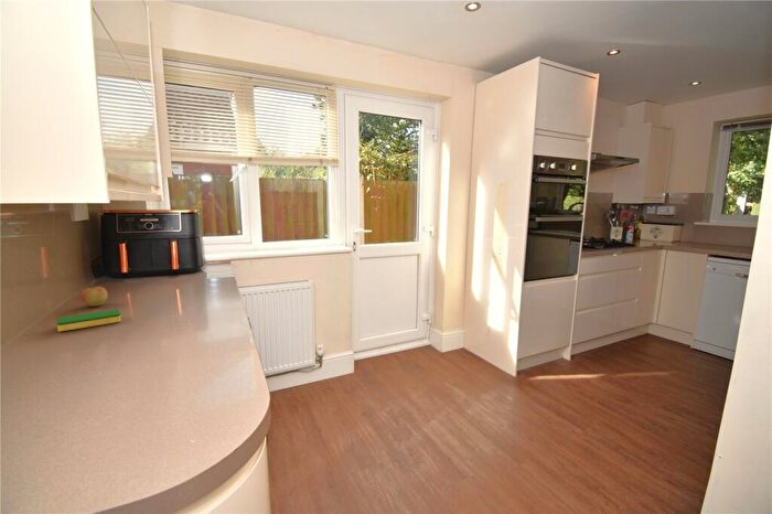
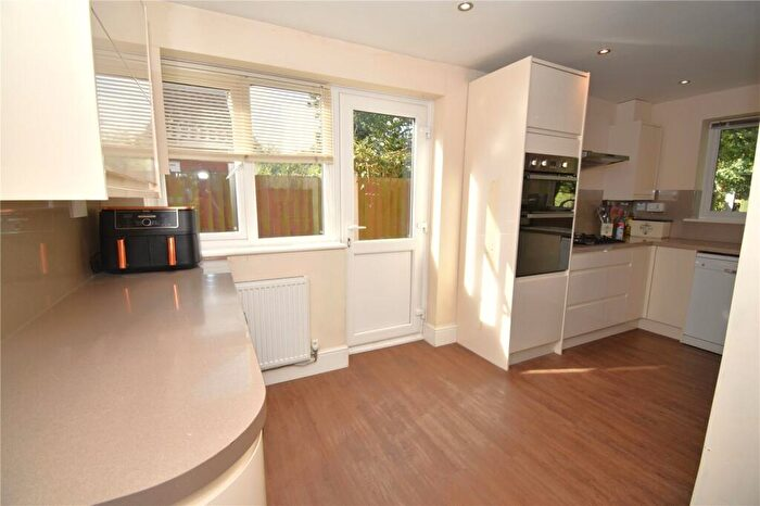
- dish sponge (89, 319)
- apple (94, 293)
